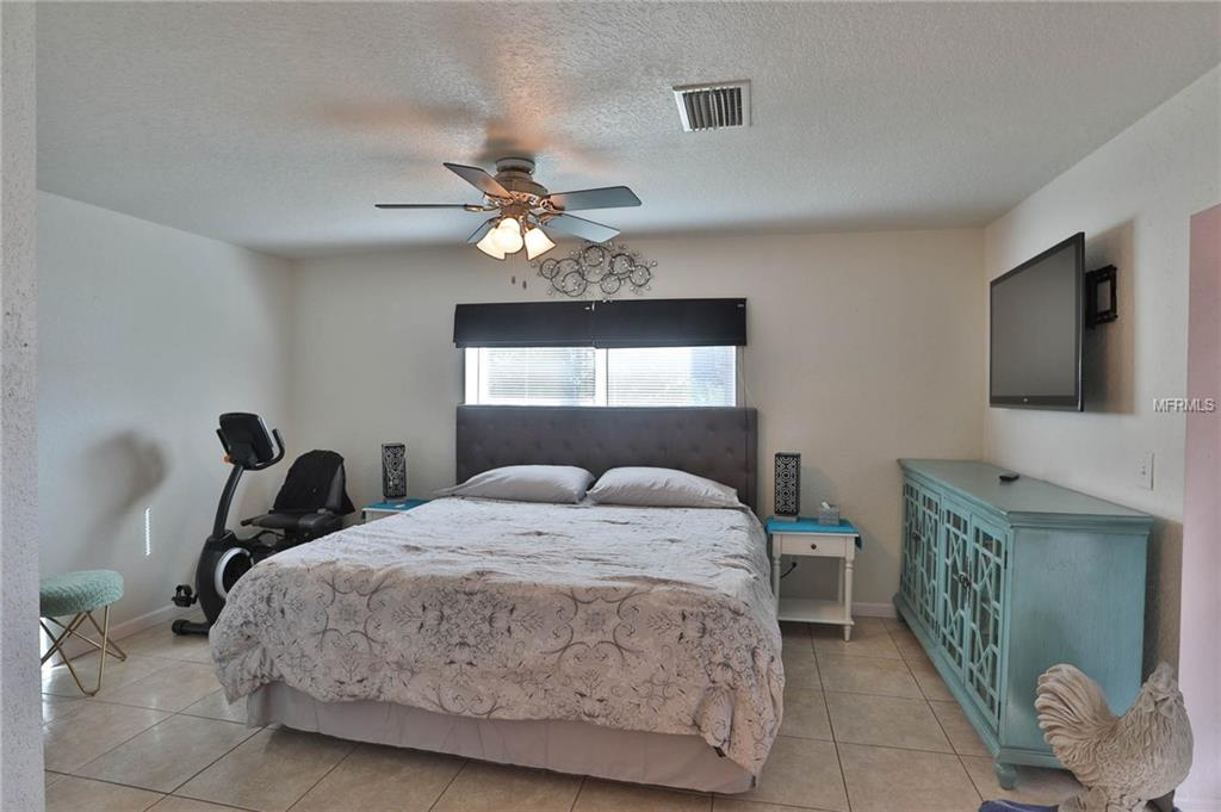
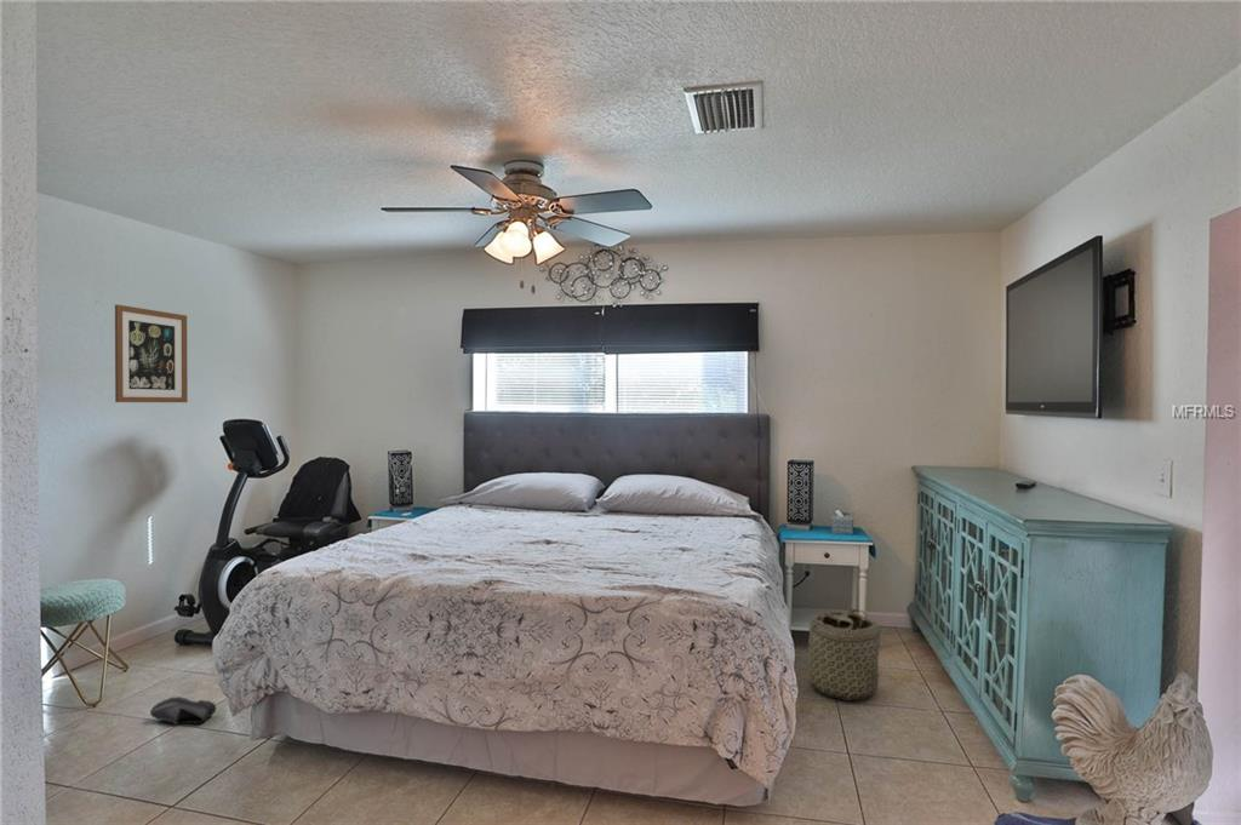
+ basket (839, 649)
+ shoe (181, 711)
+ wall art (153, 356)
